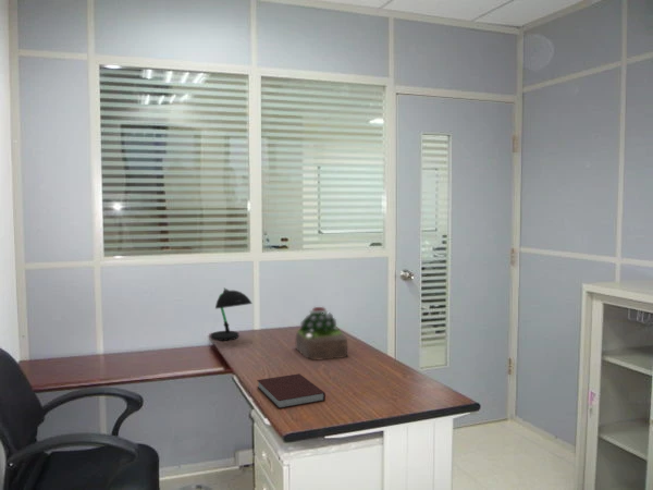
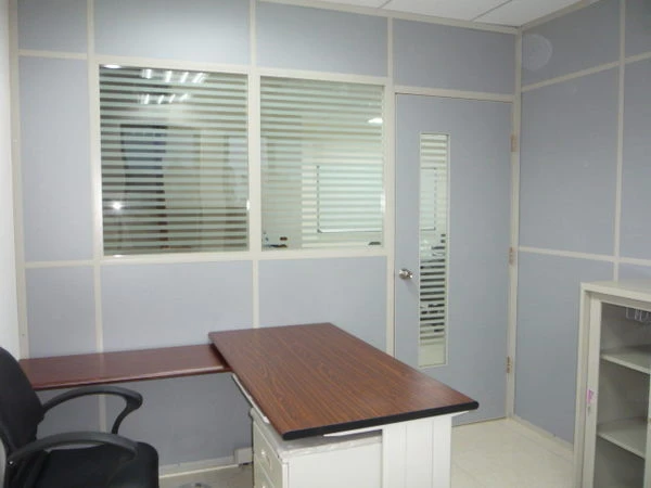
- succulent plant (321, 331)
- desk lamp (225, 317)
- notebook (289, 390)
